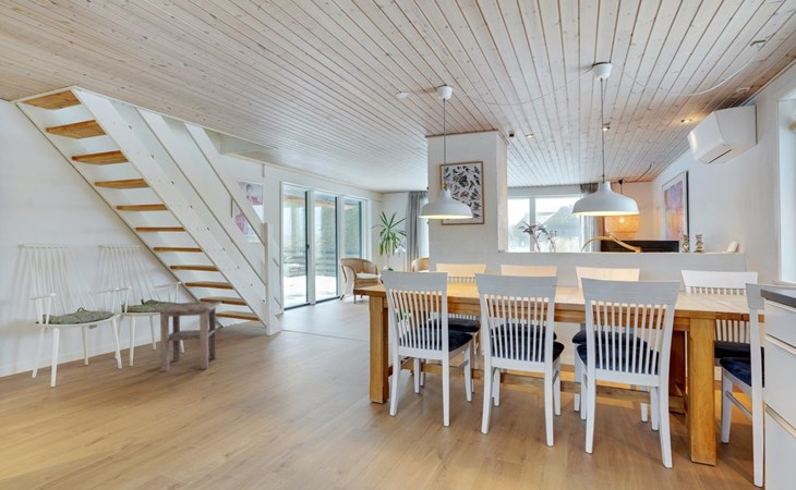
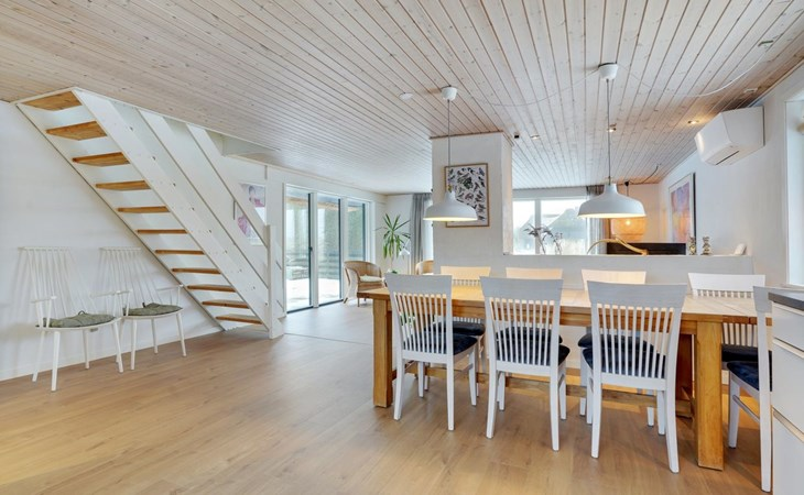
- side table (190, 334)
